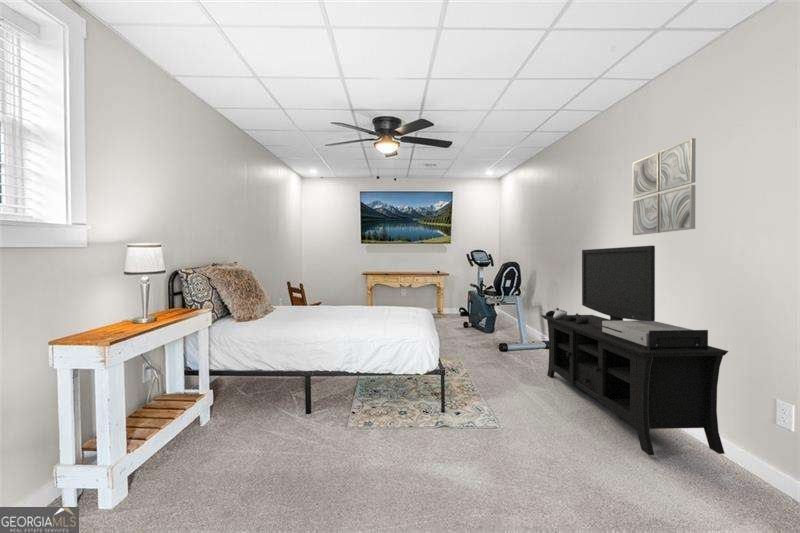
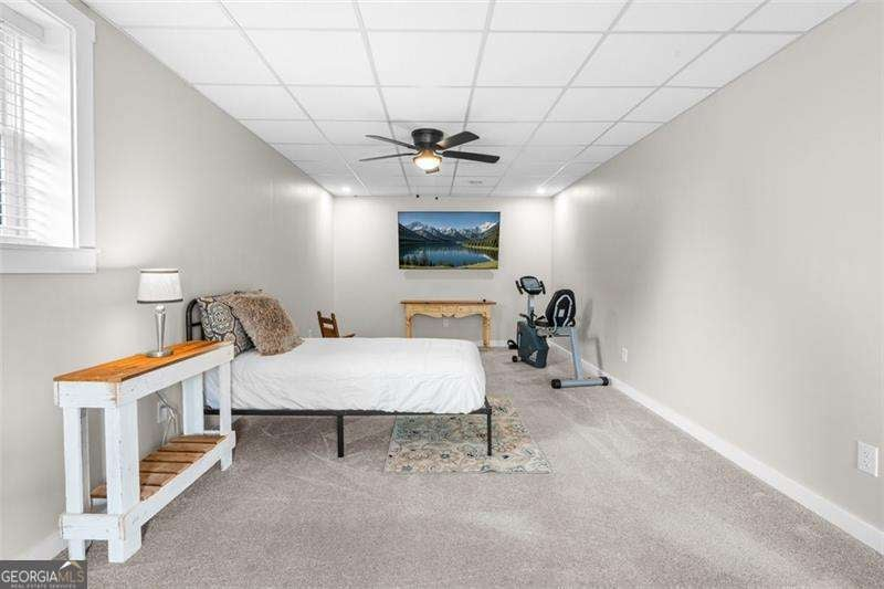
- wall art (660, 191)
- media console (610, 327)
